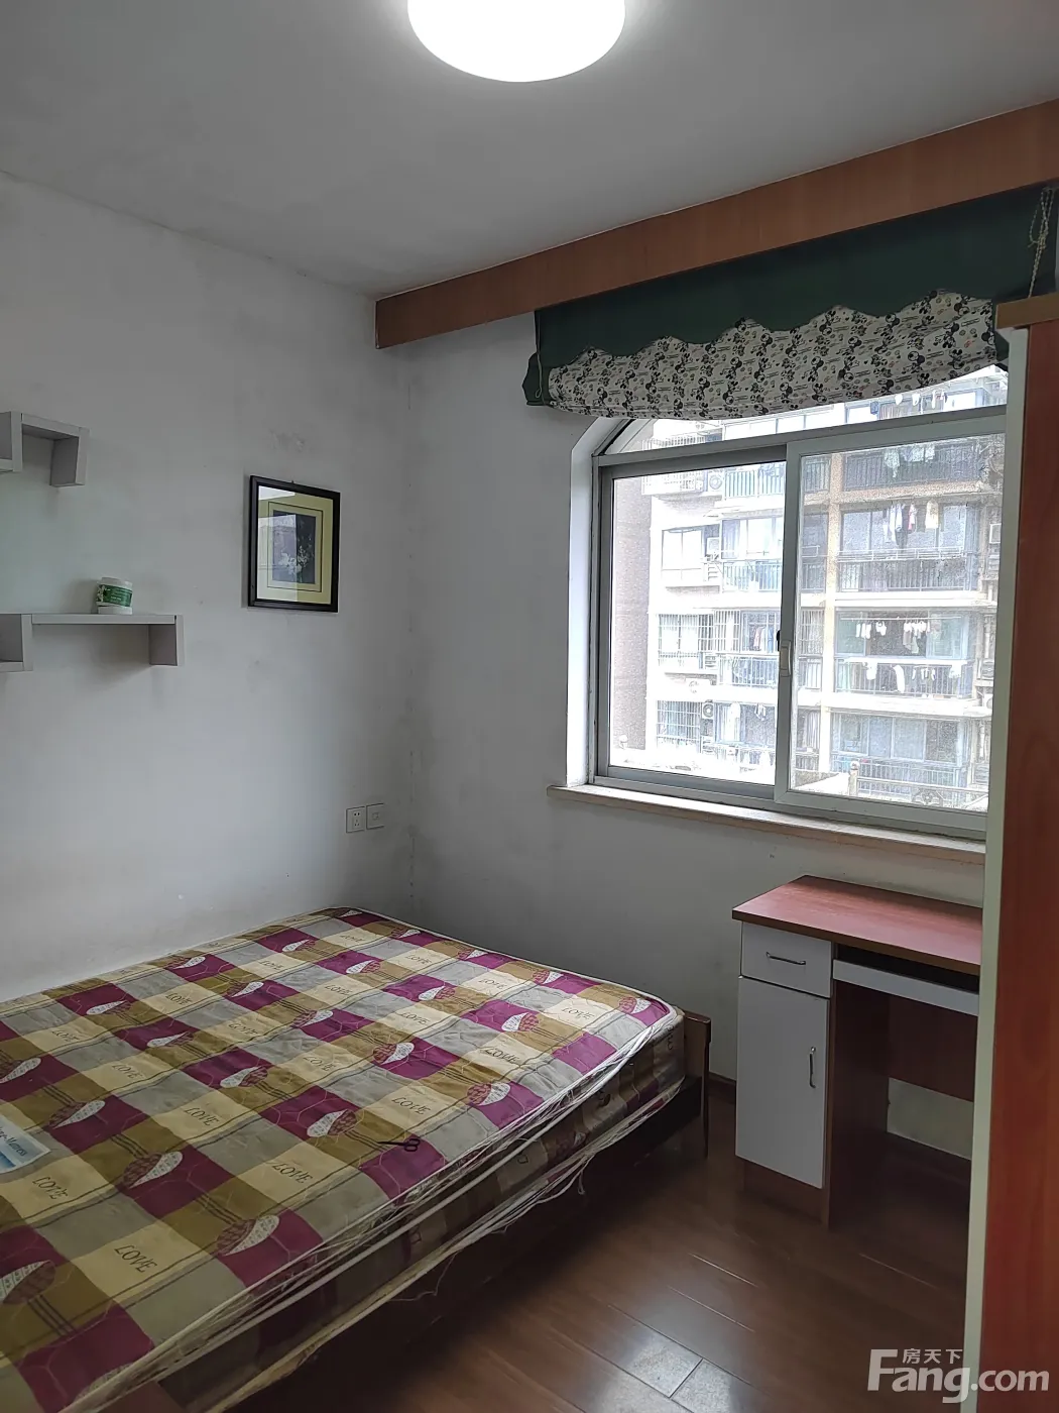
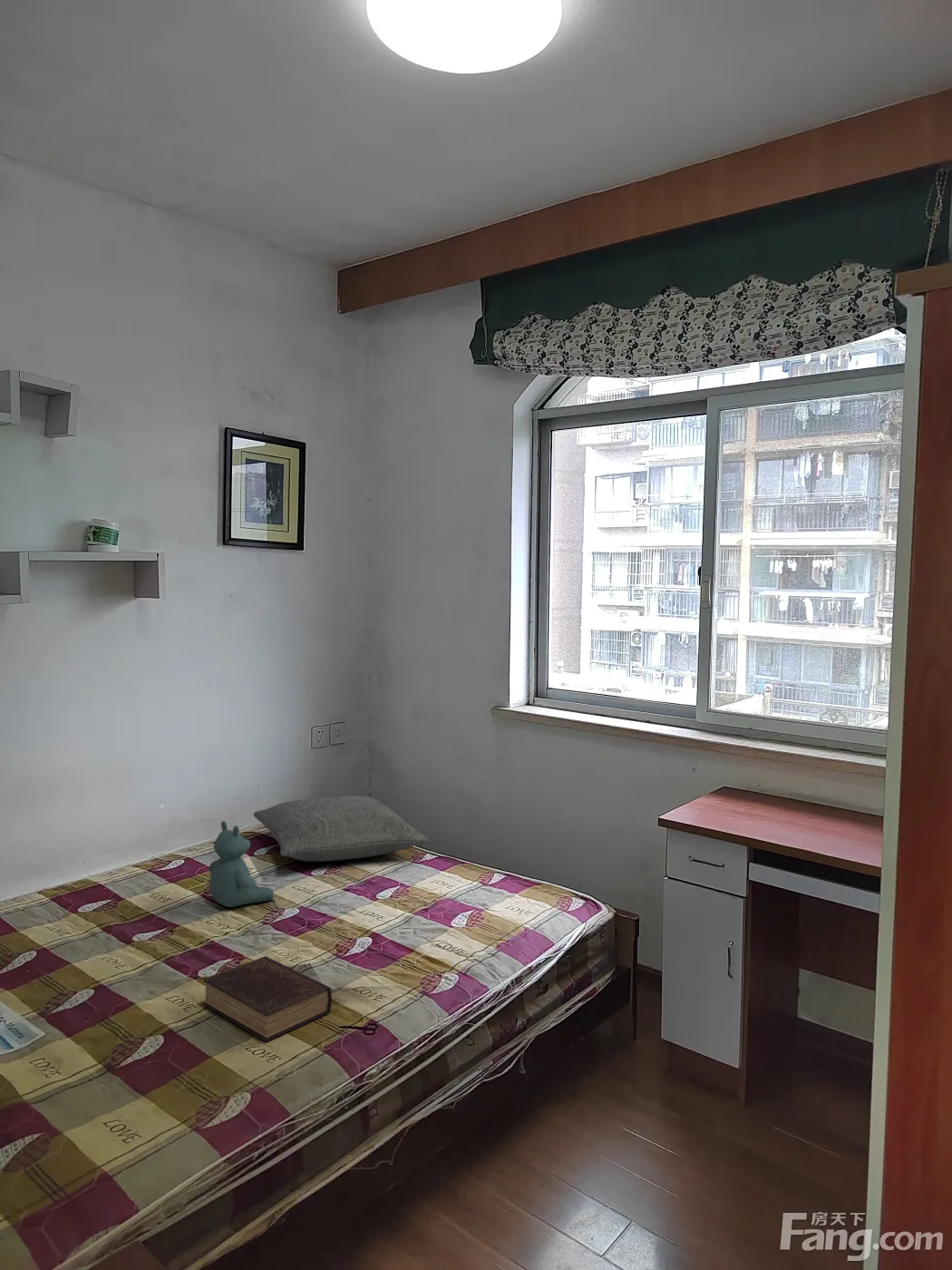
+ stuffed bear (240, 861)
+ pillow (336, 826)
+ book (267, 995)
